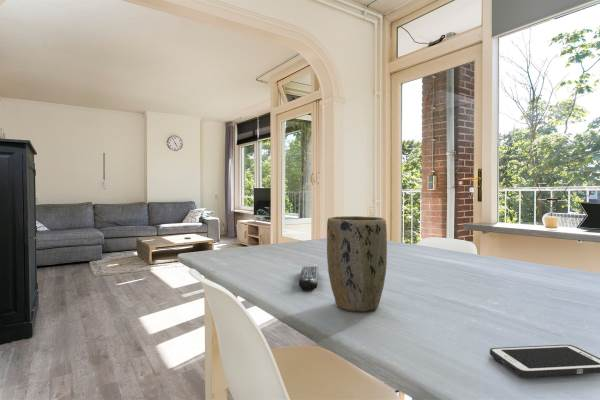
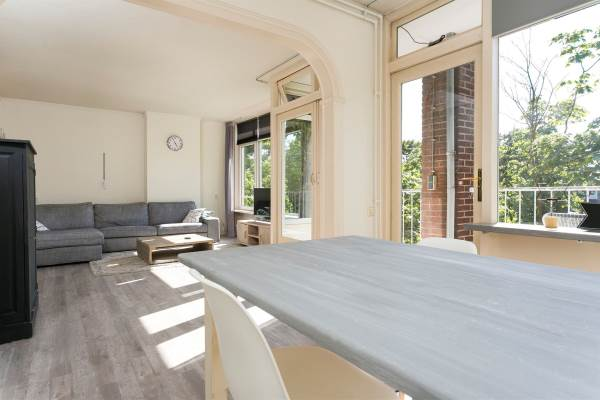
- plant pot (356, 261)
- remote control (309, 276)
- cell phone (548, 359)
